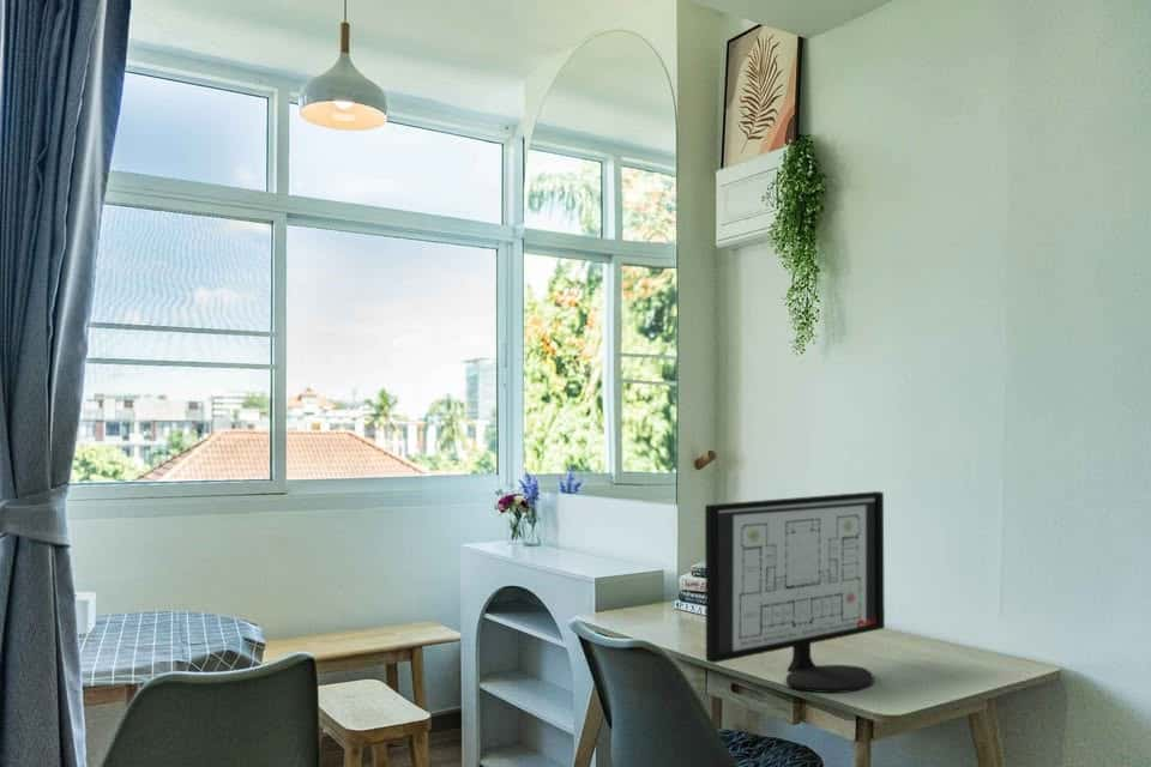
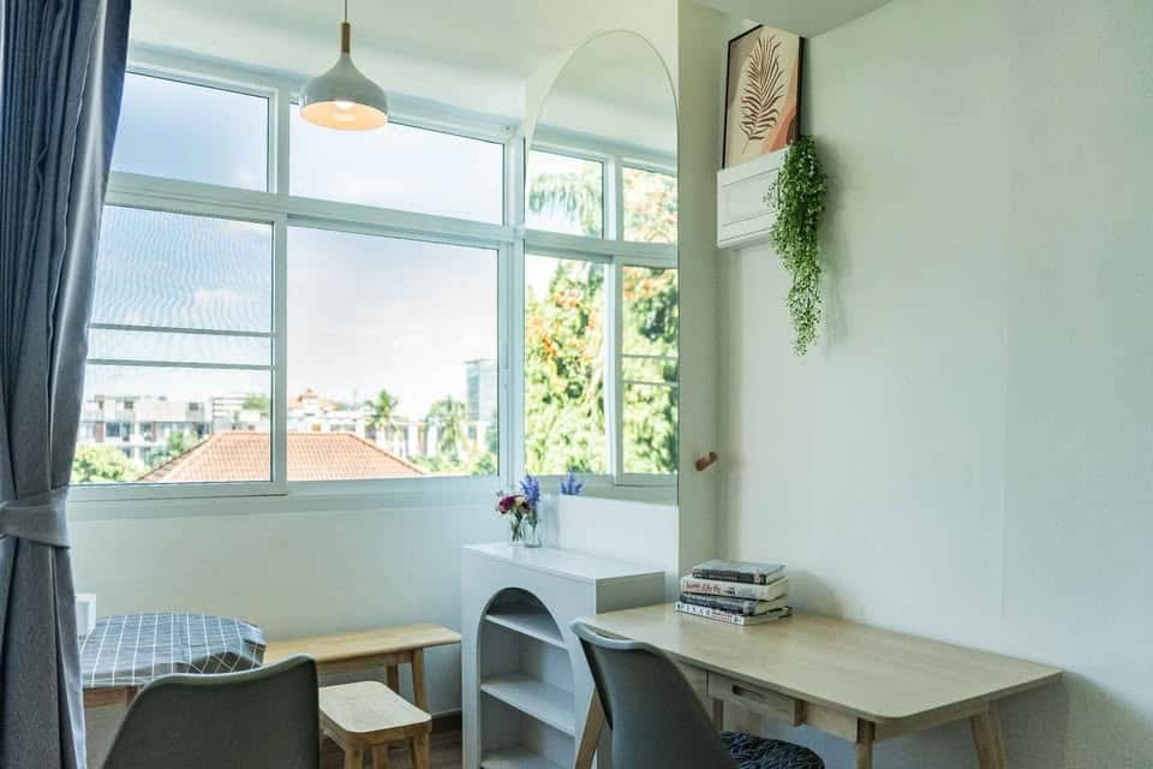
- computer monitor (827, 590)
